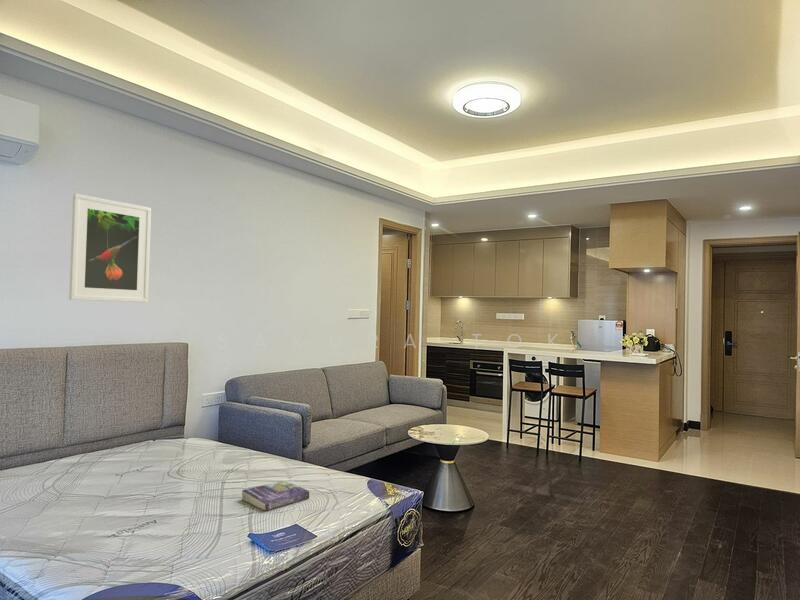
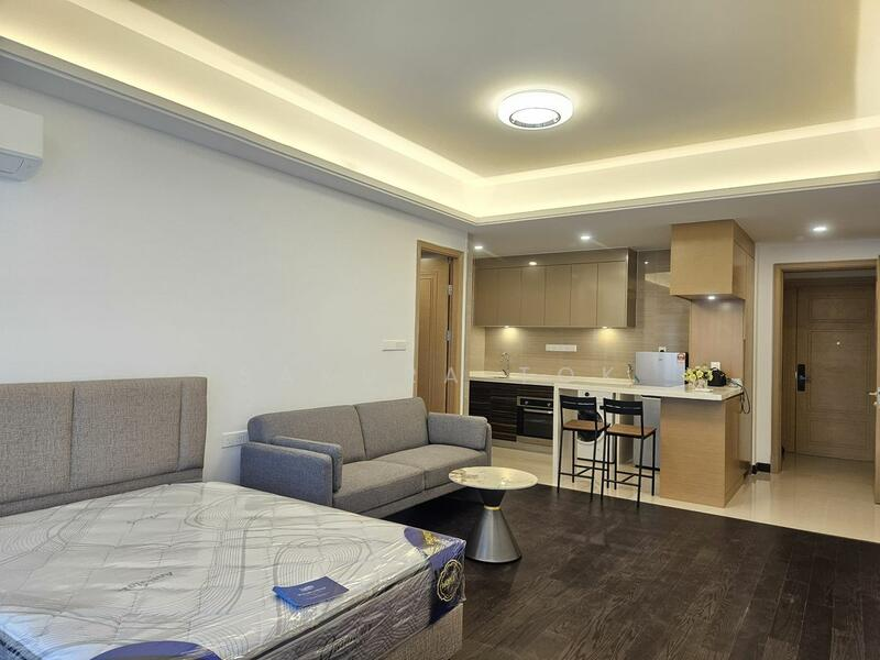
- book (276, 493)
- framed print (112, 250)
